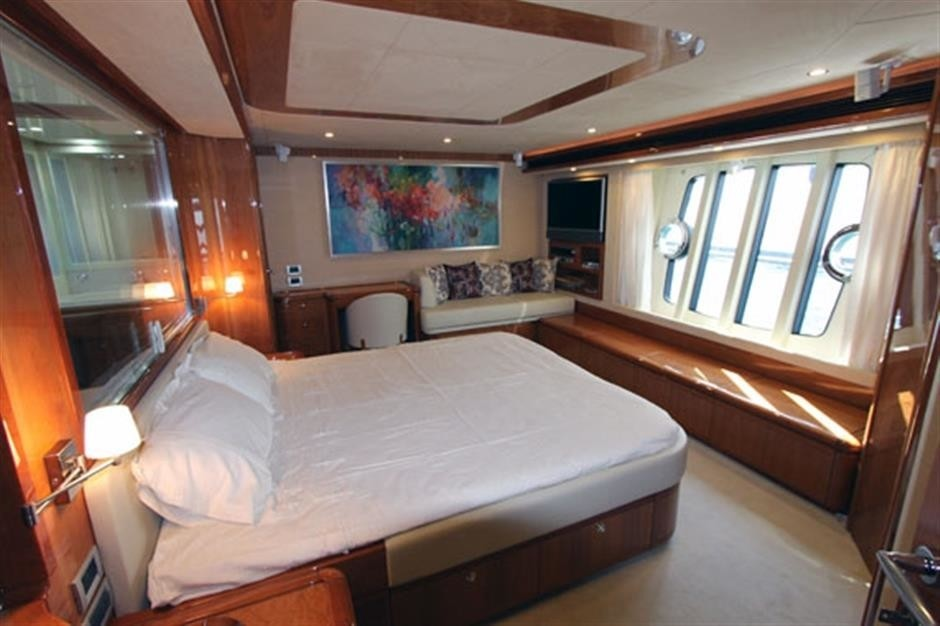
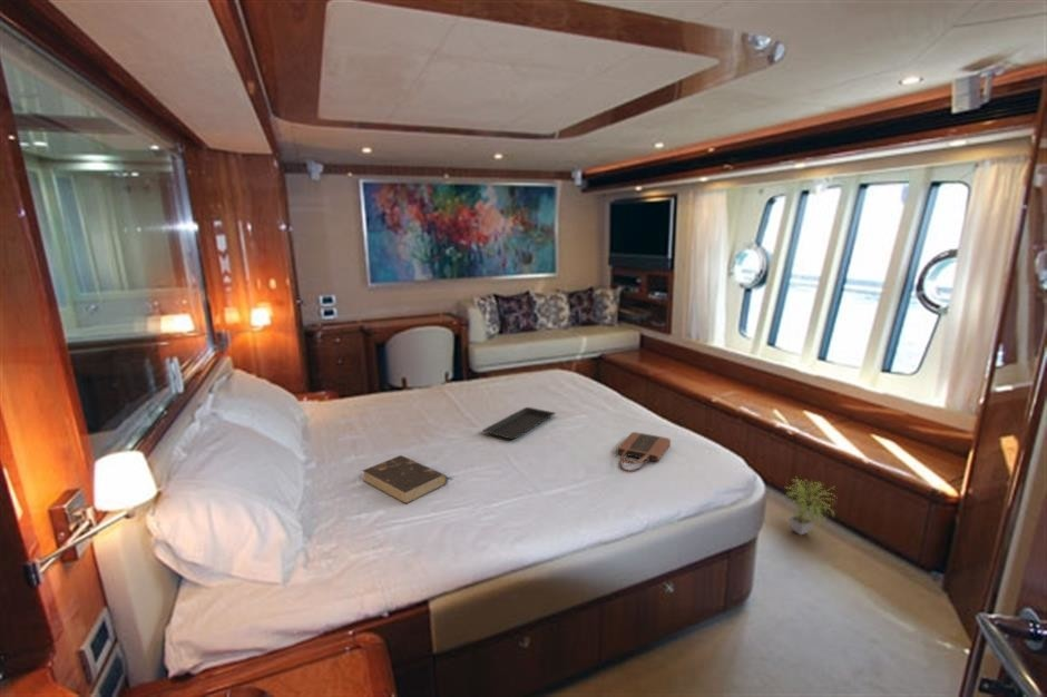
+ serving tray (520, 423)
+ book (404, 477)
+ potted plant (808, 505)
+ tote bag (639, 450)
